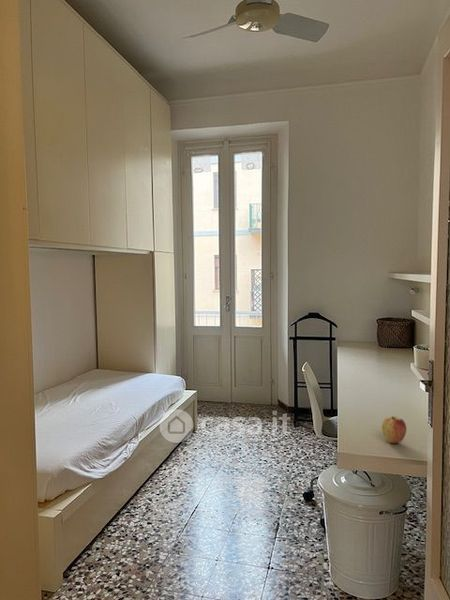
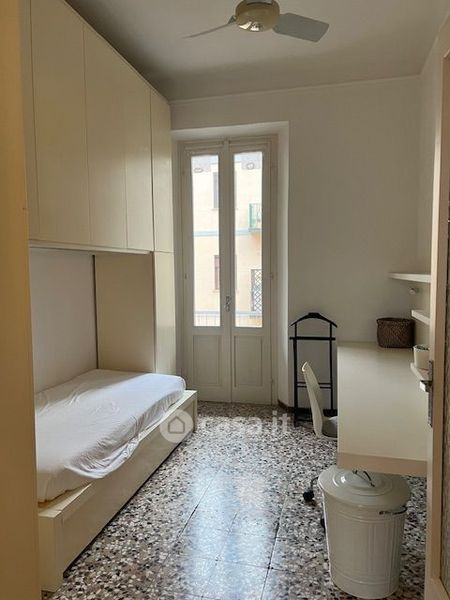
- apple (393, 429)
